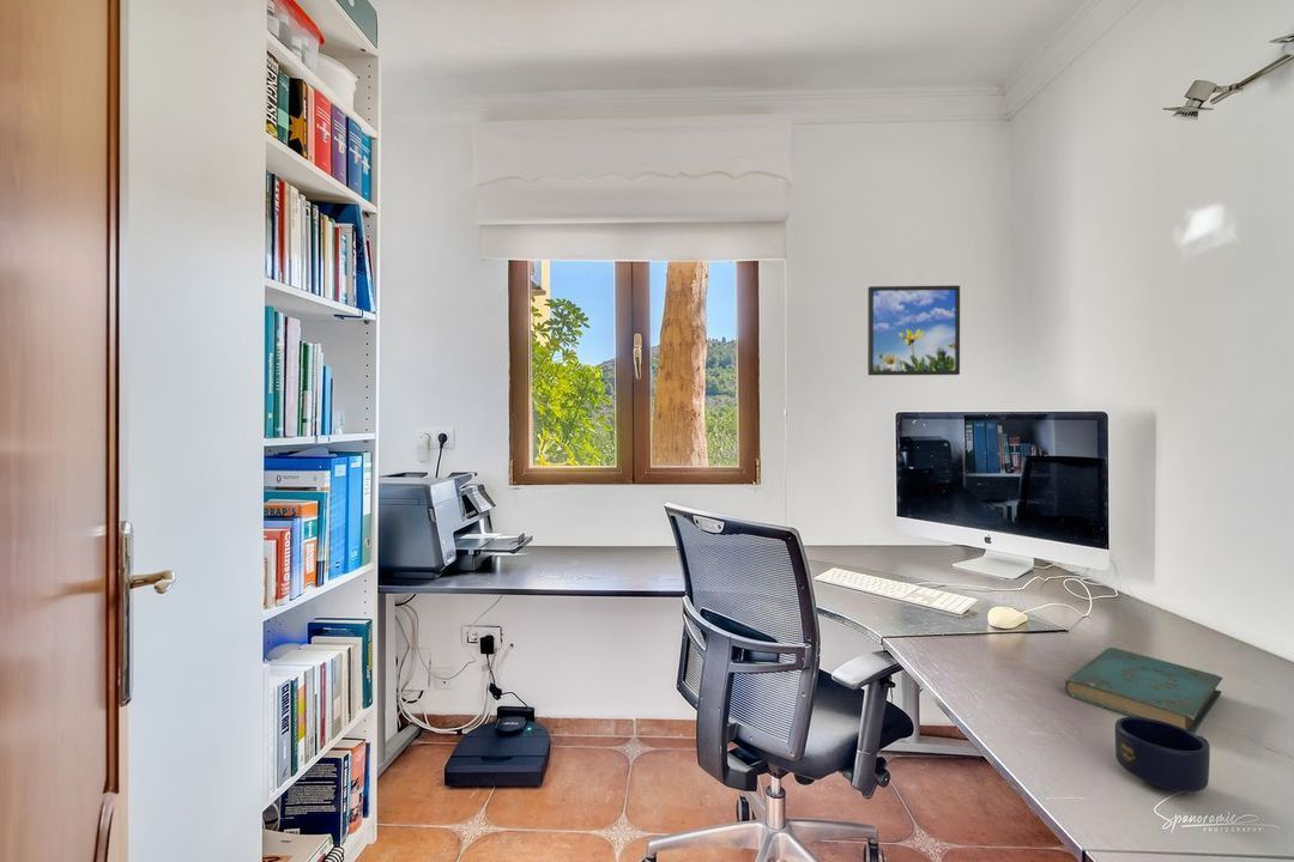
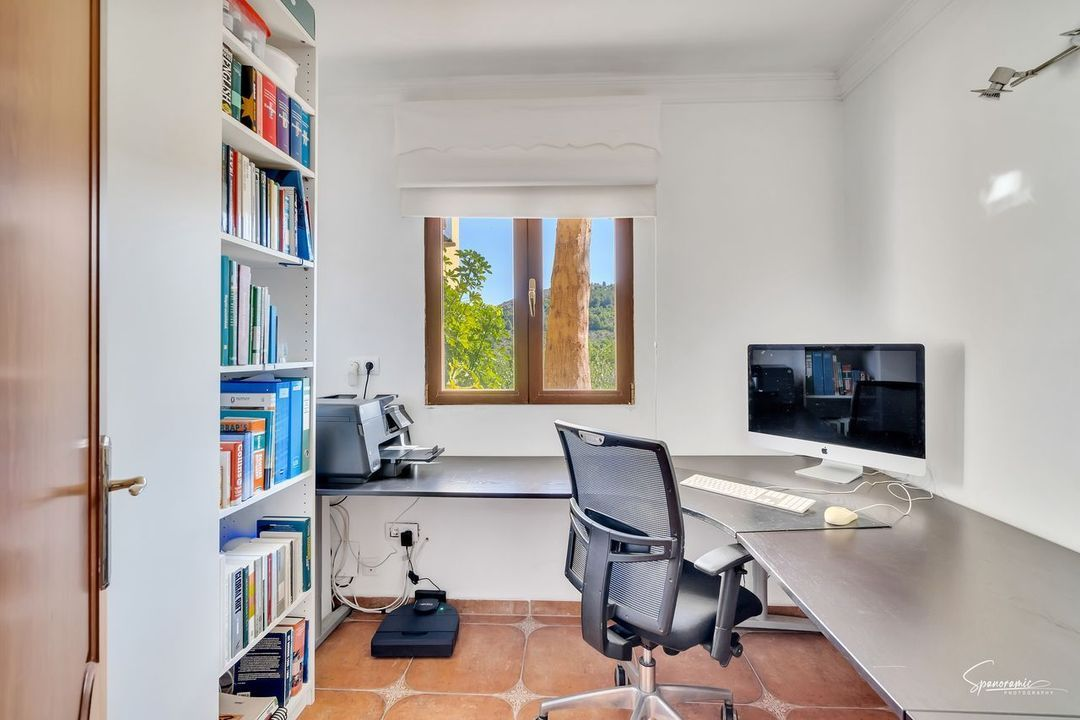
- book (1143, 685)
- mug (1167, 755)
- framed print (913, 330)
